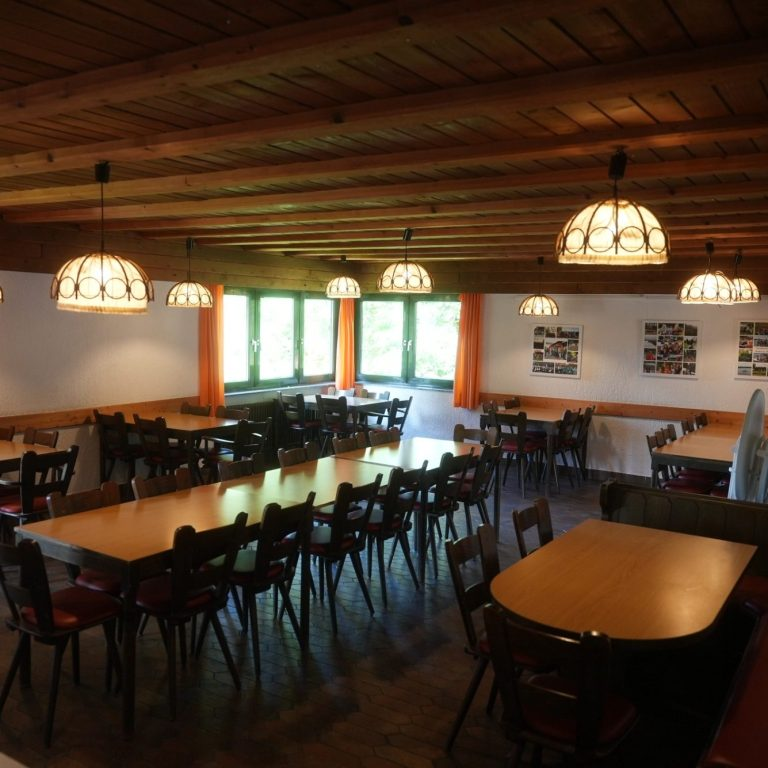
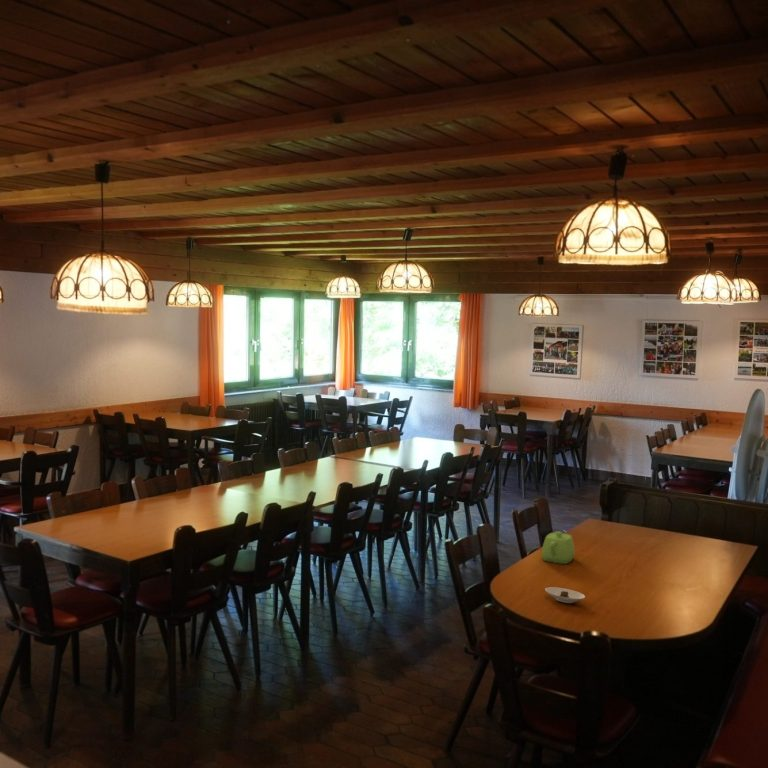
+ teapot (558, 545)
+ saucer (564, 595)
